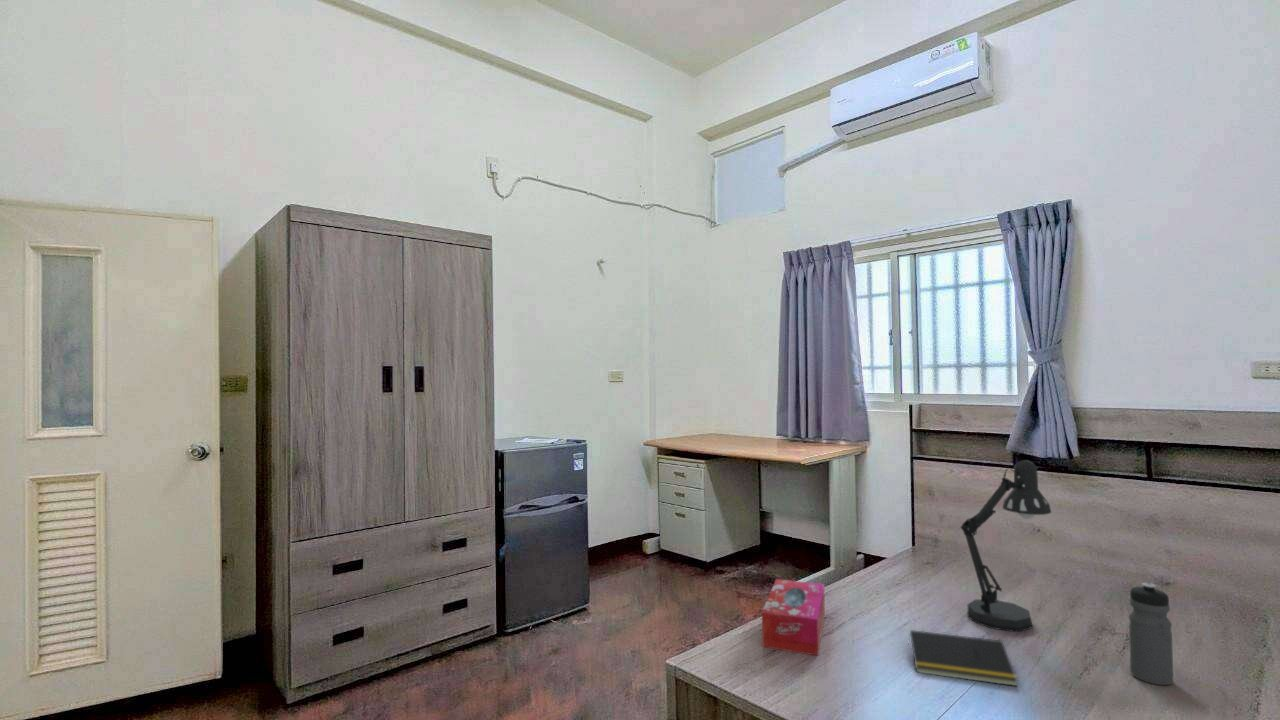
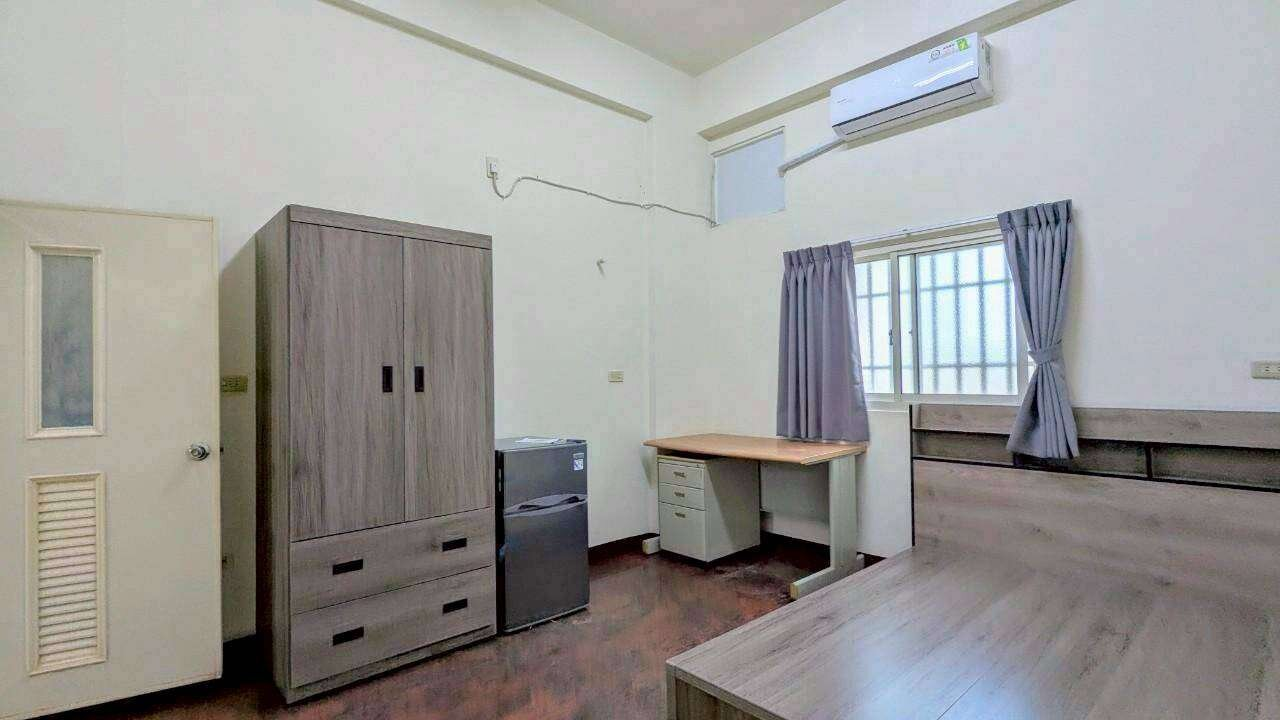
- notepad (960, 656)
- tissue box (795, 613)
- desk lamp (985, 521)
- water bottle (1150, 630)
